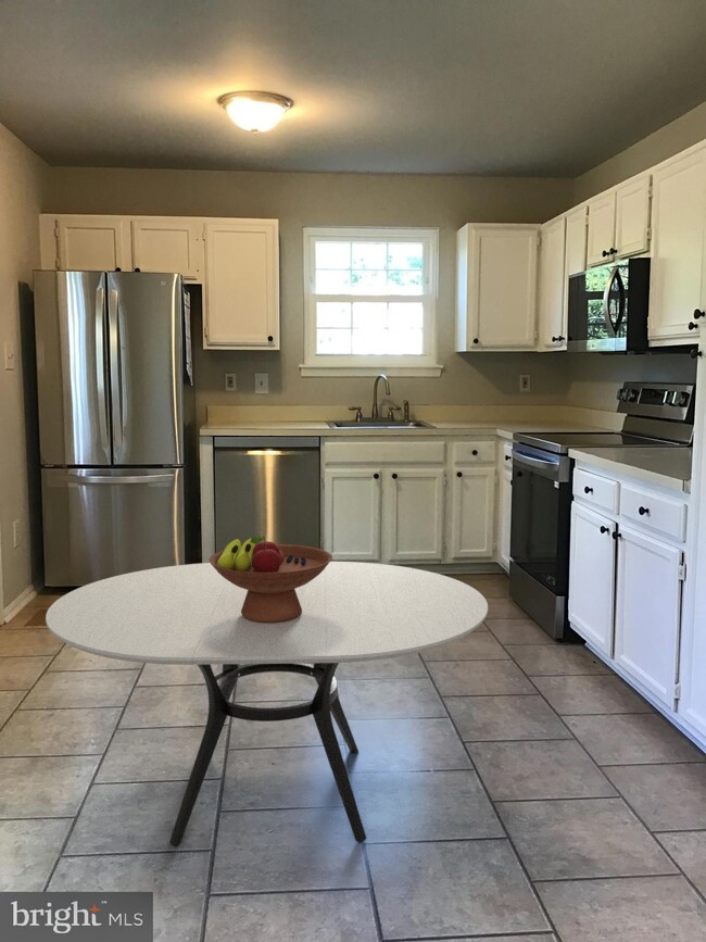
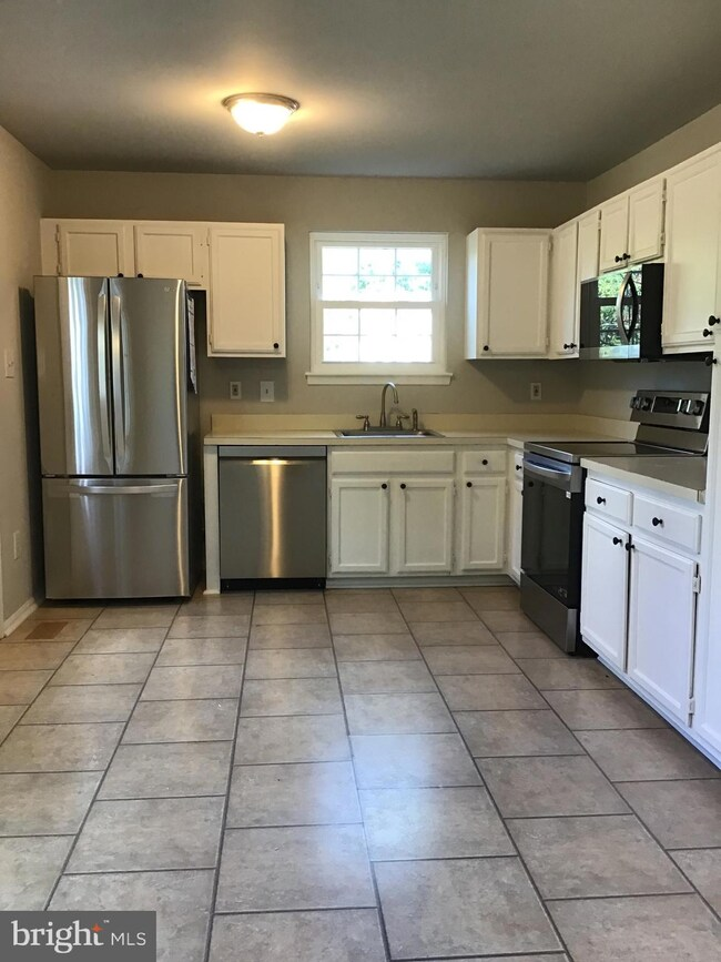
- fruit bowl (270, 575)
- dining table (275, 707)
